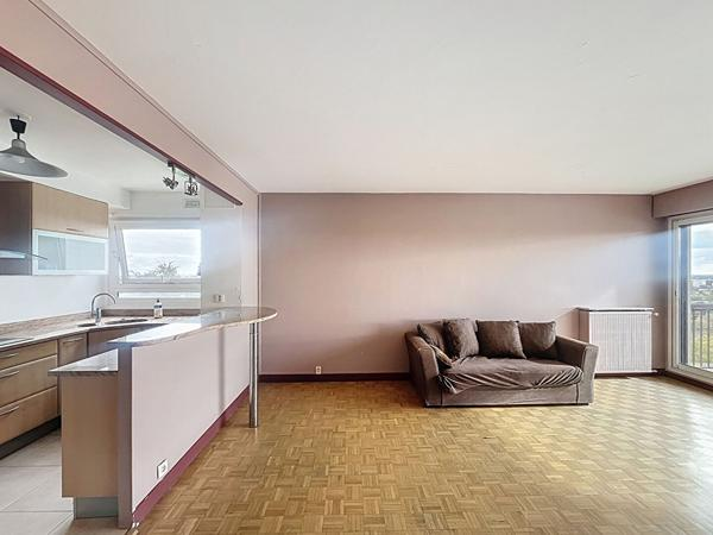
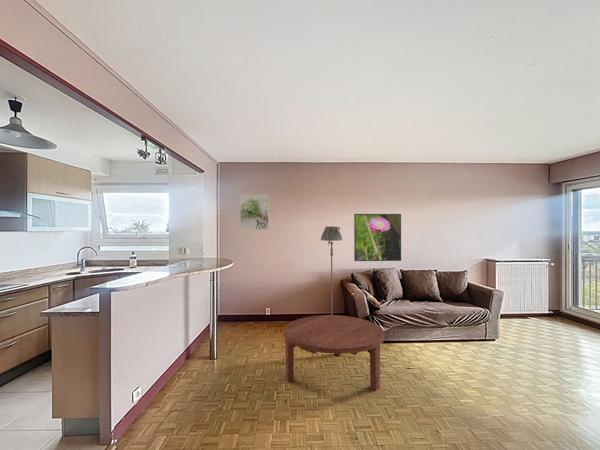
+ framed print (377, 237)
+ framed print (254, 212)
+ coffee table (333, 351)
+ floor lamp (331, 275)
